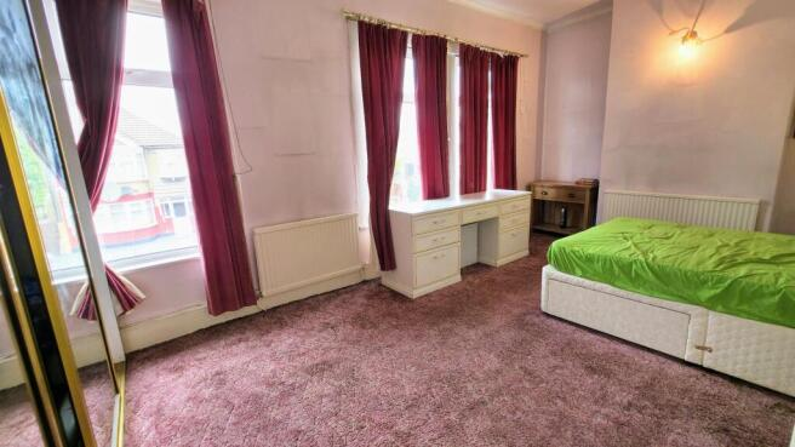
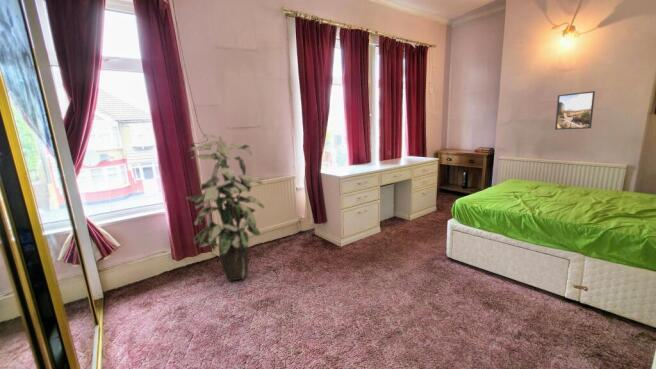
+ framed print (574, 111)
+ indoor plant (225, 207)
